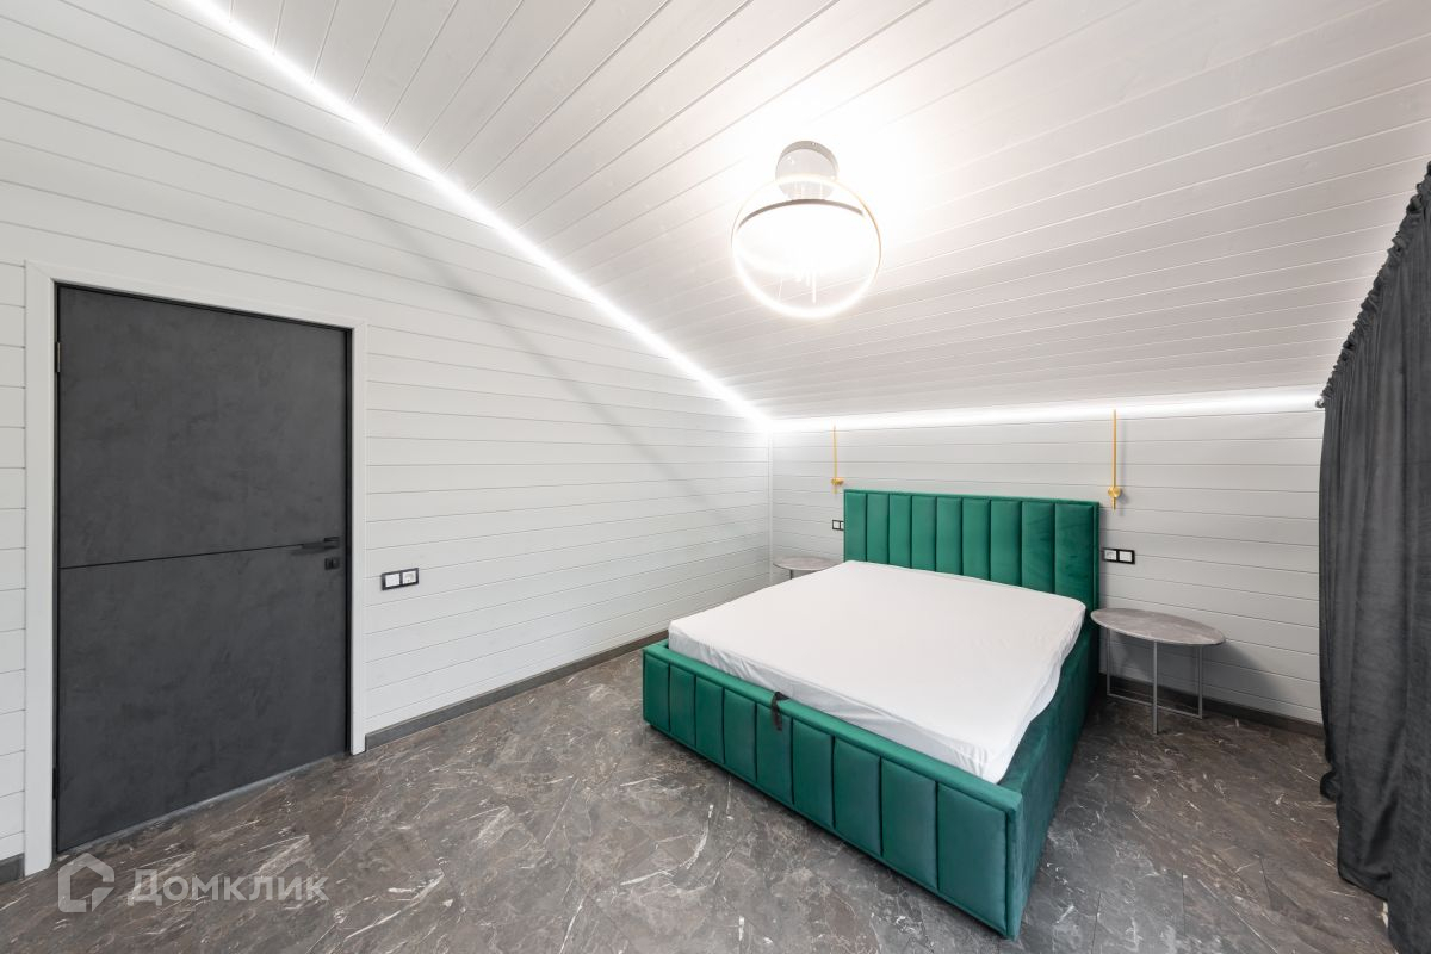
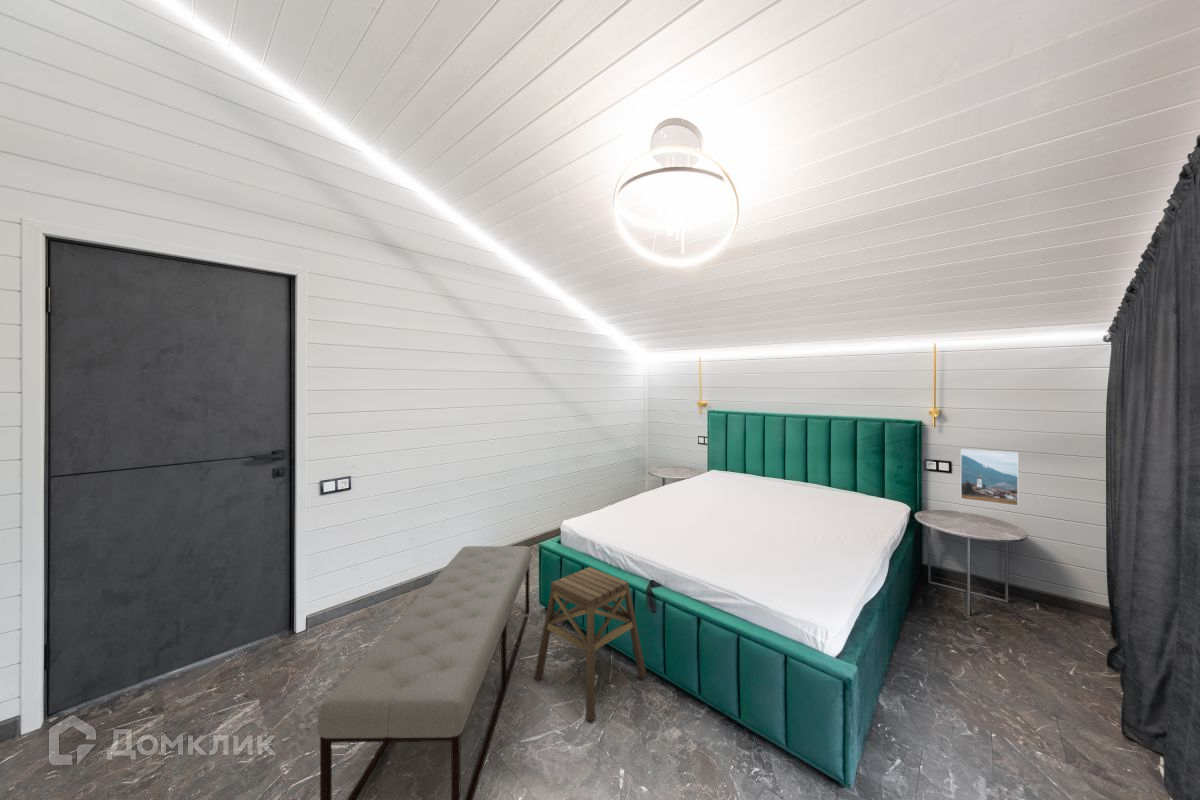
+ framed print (988, 476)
+ stool (590, 629)
+ bench (461, 643)
